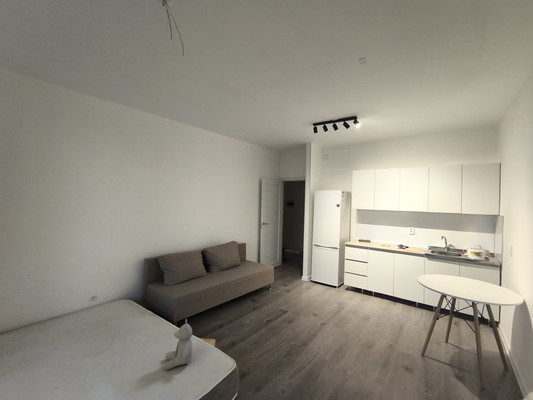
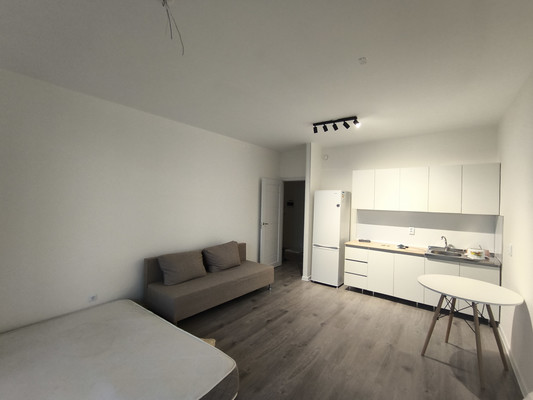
- teddy bear (179, 342)
